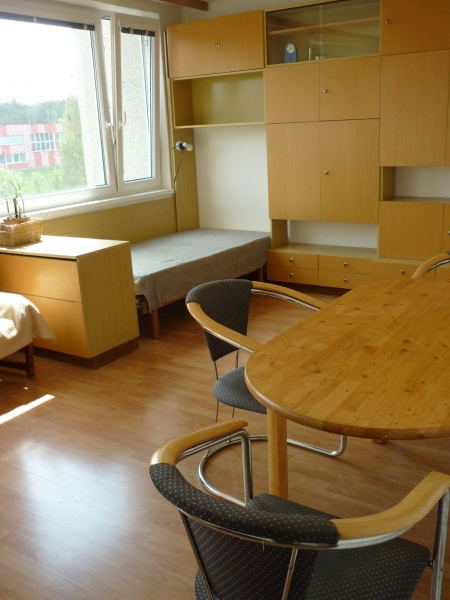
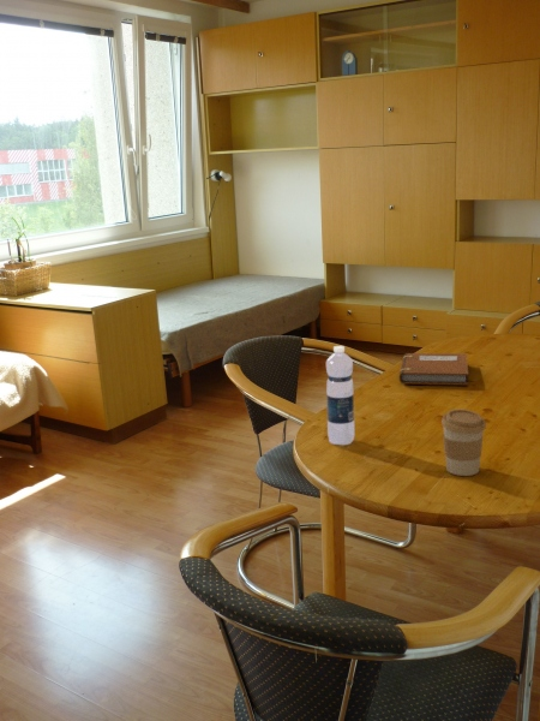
+ water bottle (340, 394)
+ notebook (433, 367)
+ coffee cup (462, 441)
